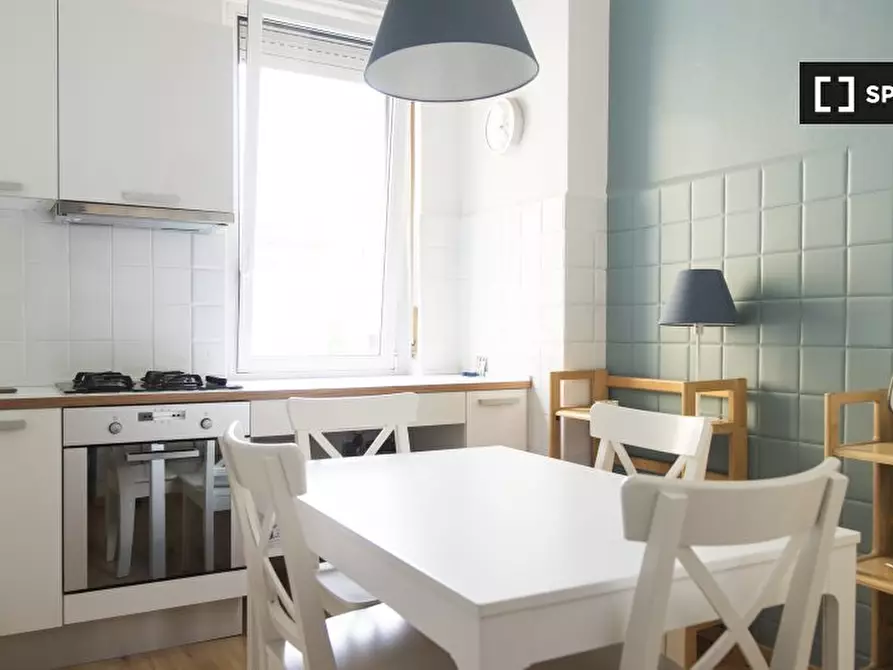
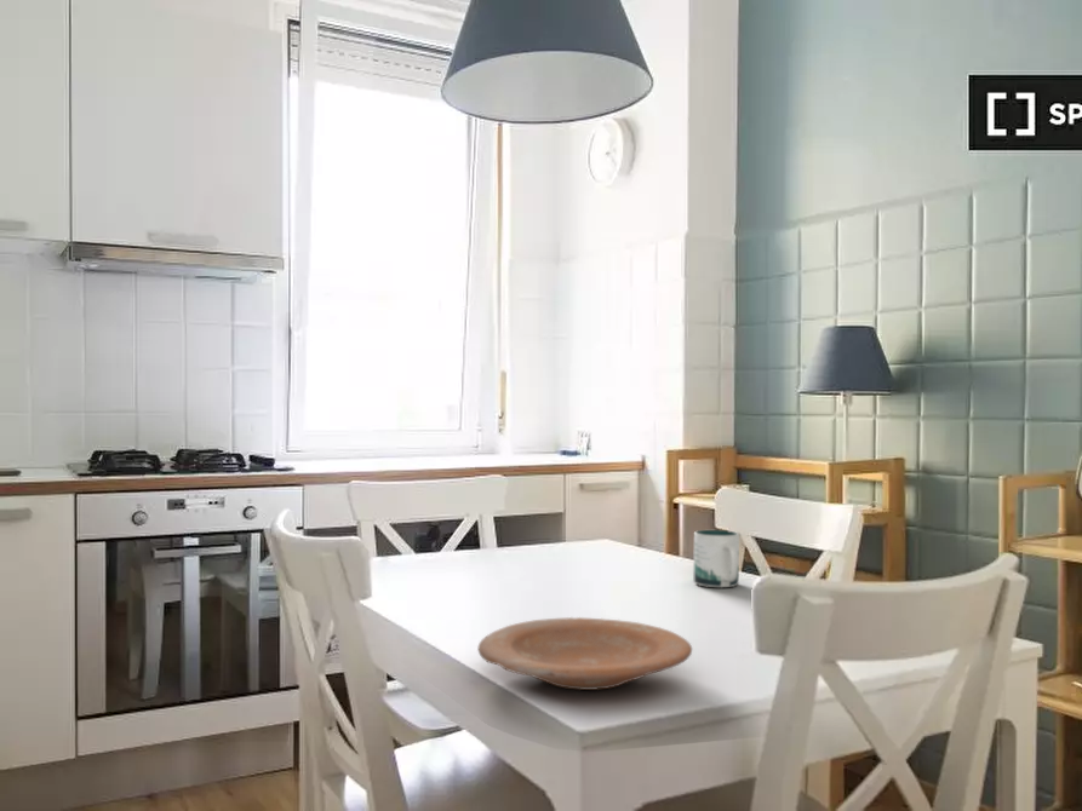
+ mug (720, 559)
+ plate (584, 658)
